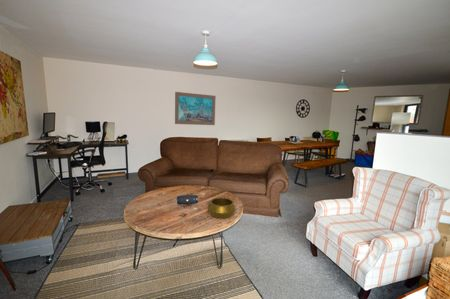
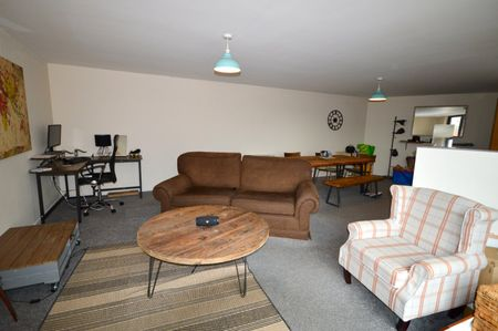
- wall art (195, 109)
- decorative bowl (221, 207)
